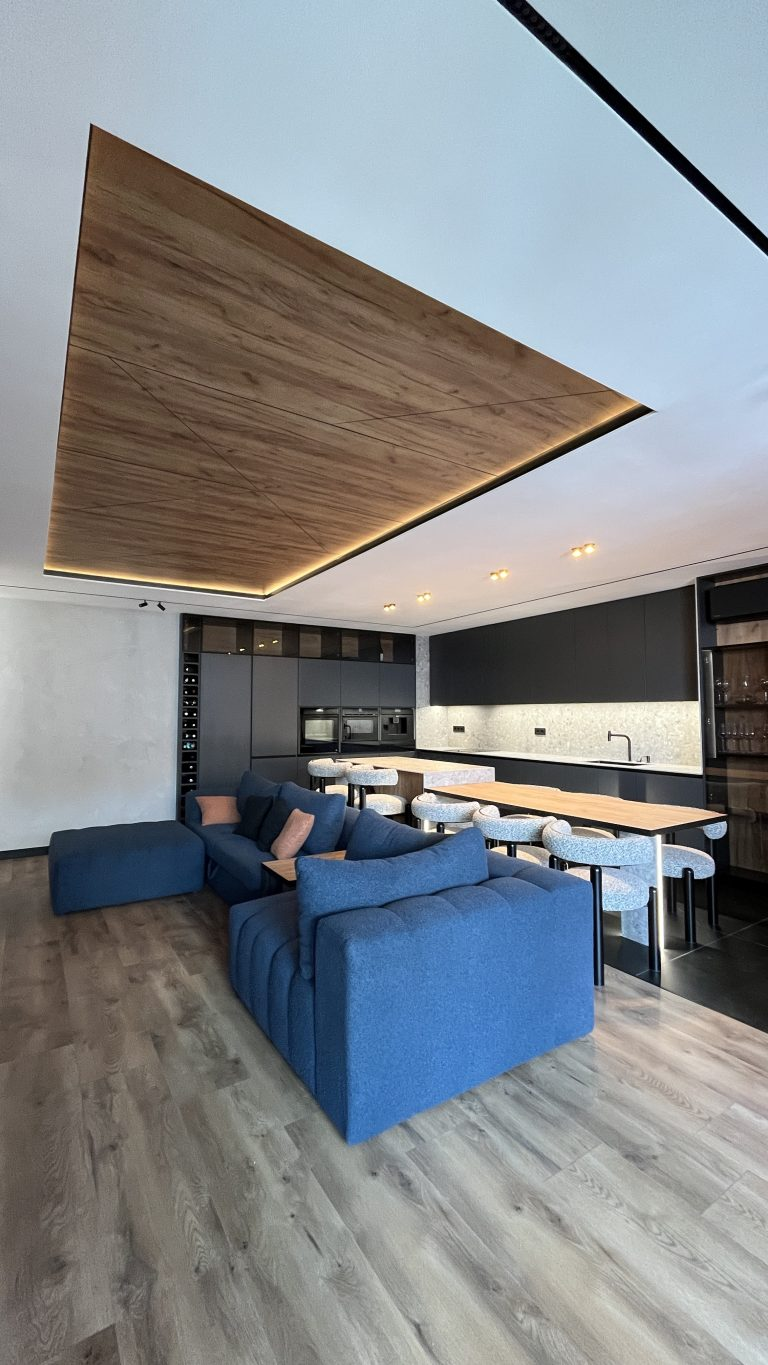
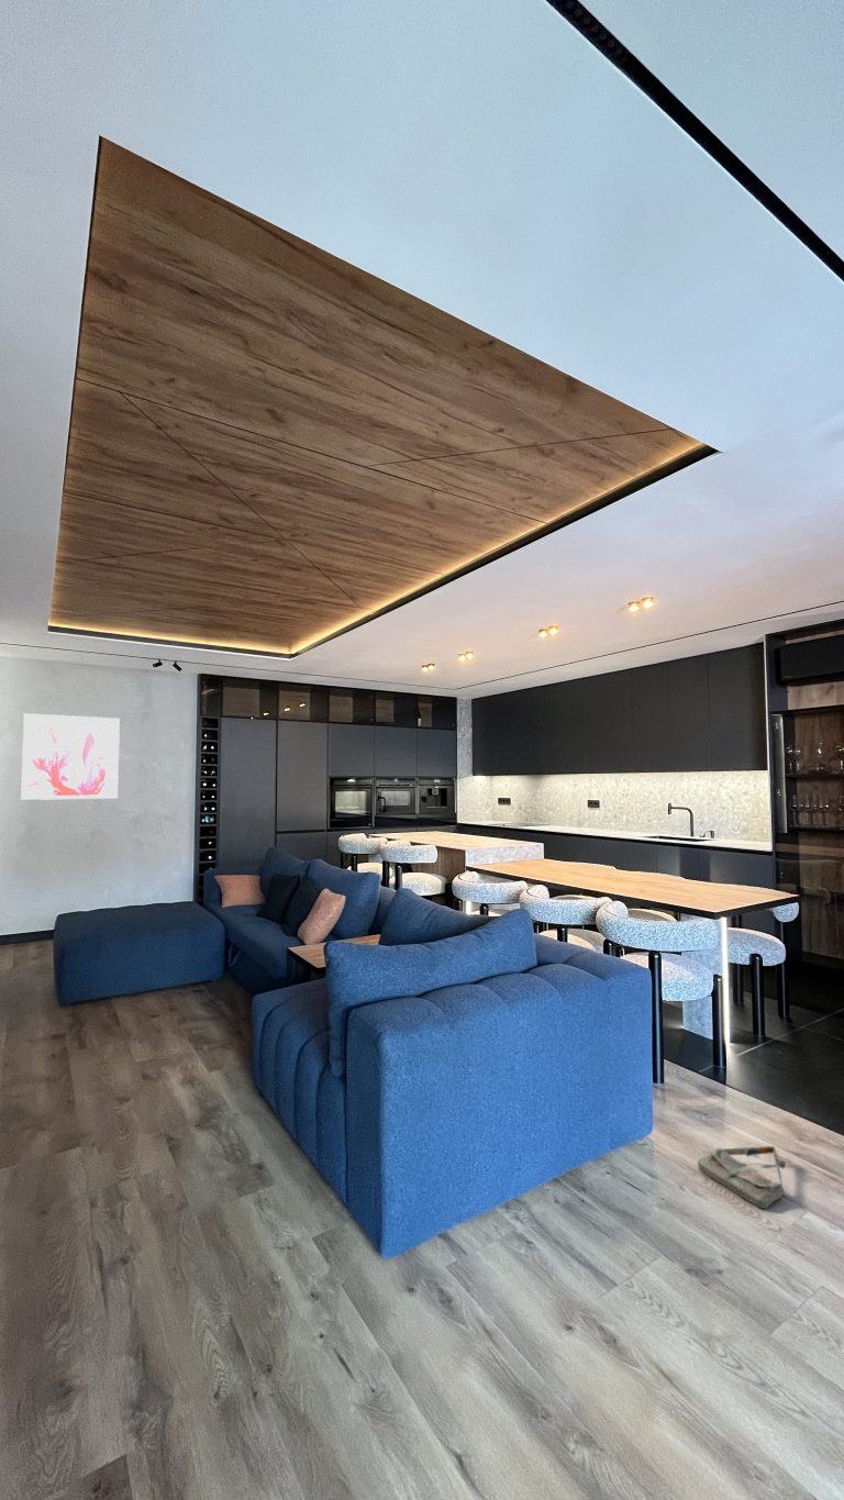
+ wall art (71, 757)
+ bag (749, 1167)
